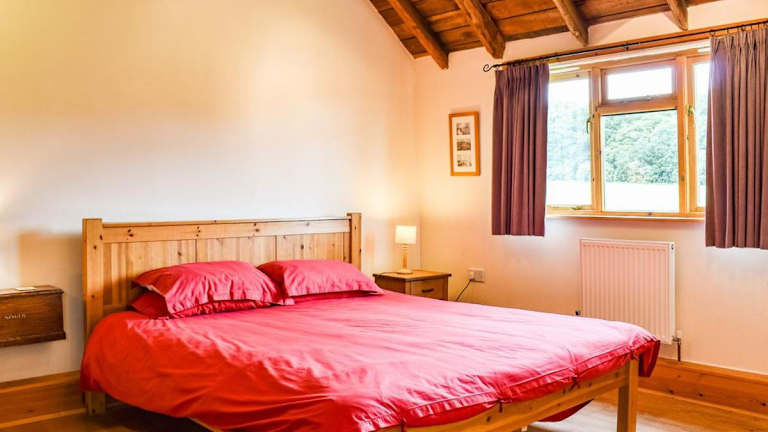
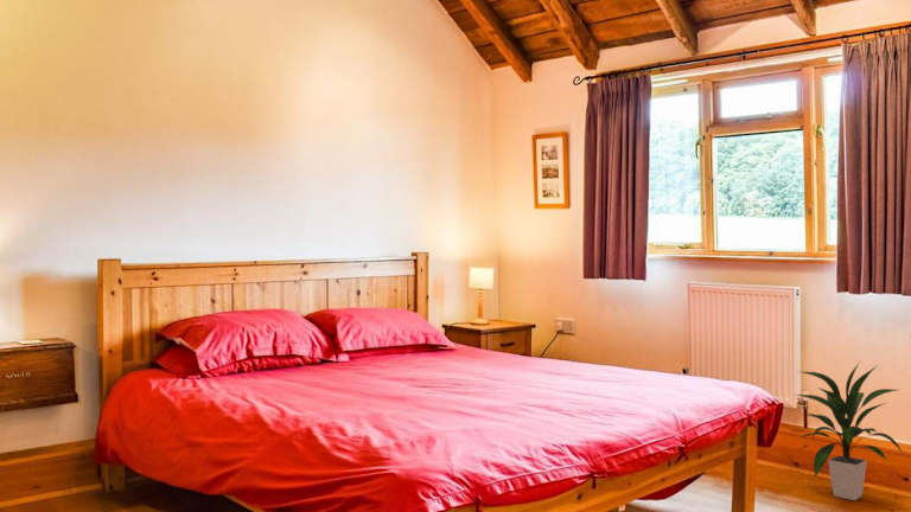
+ indoor plant (842, 428)
